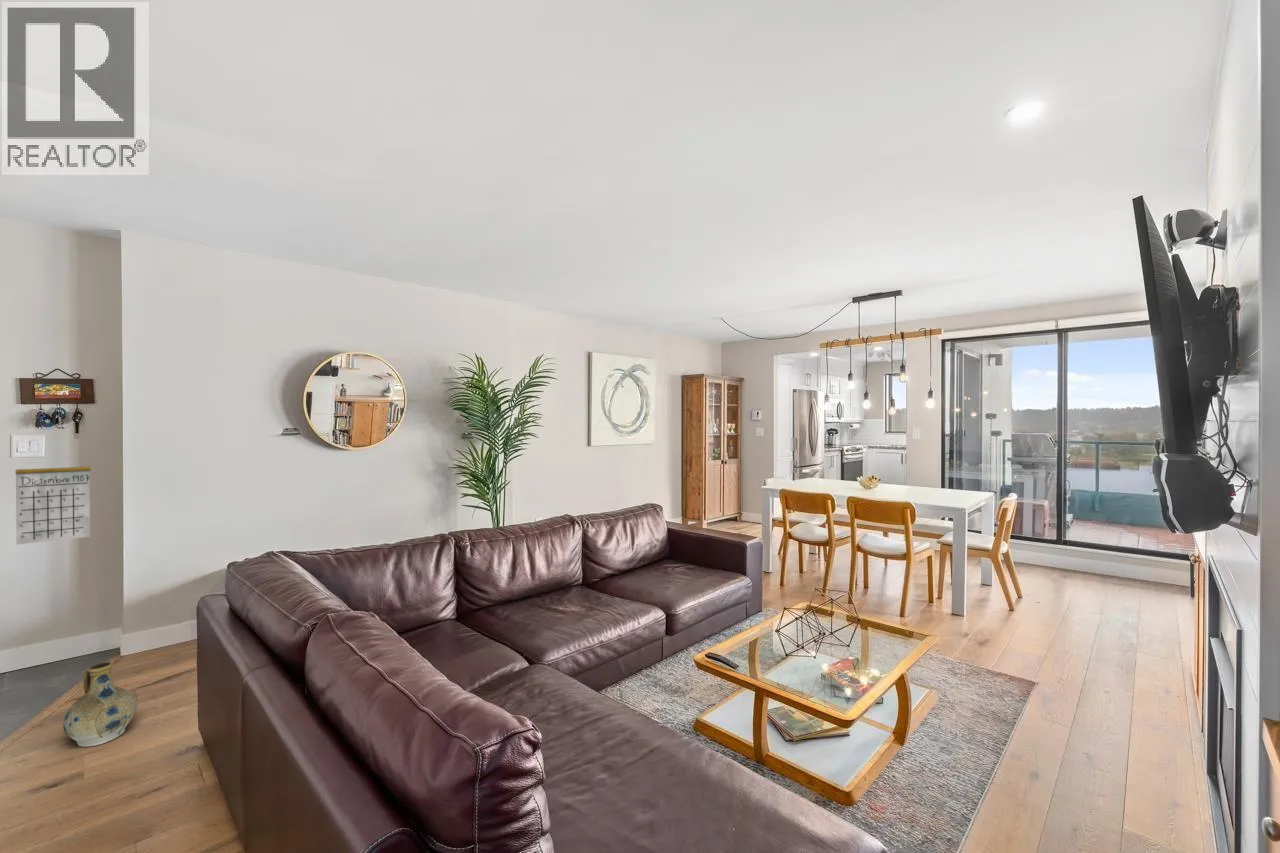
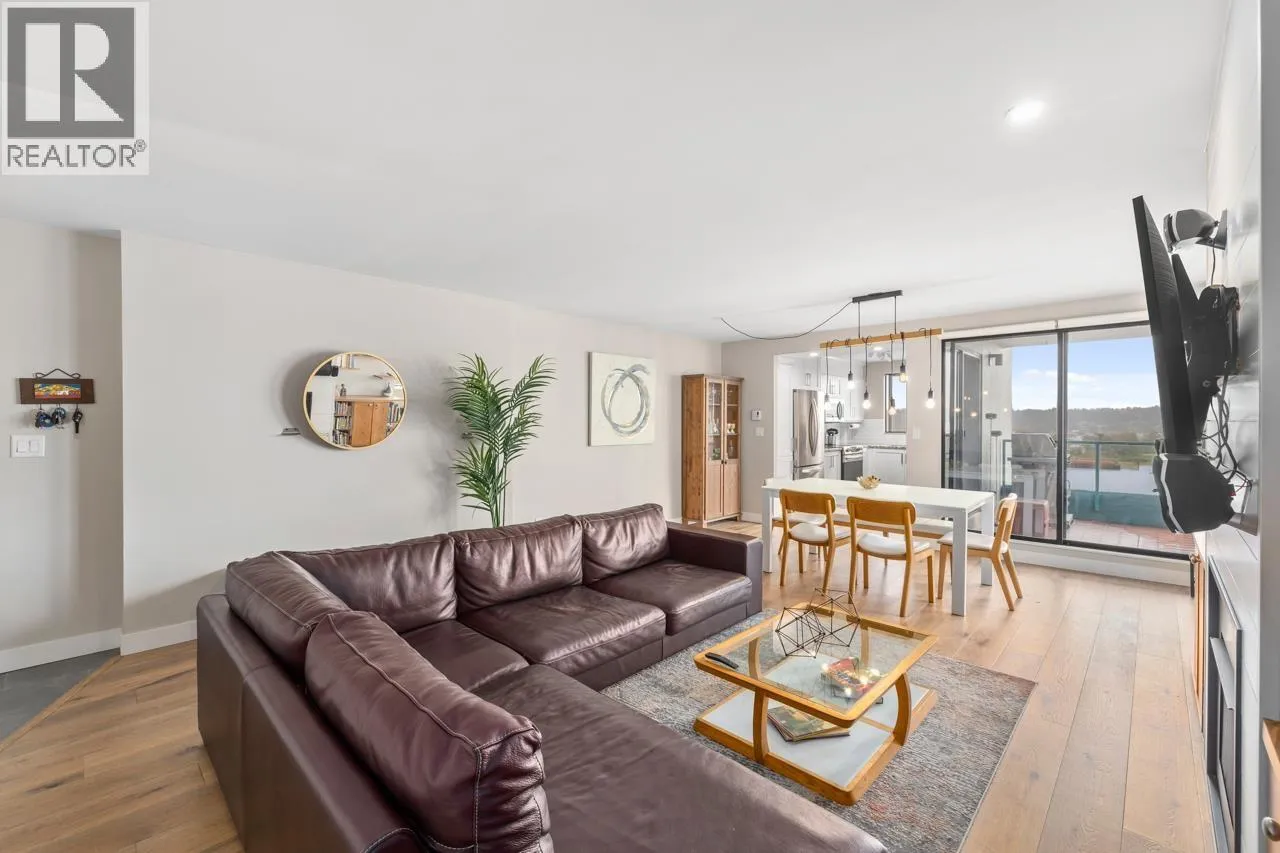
- ceramic jug (101, 701)
- calendar (54, 495)
